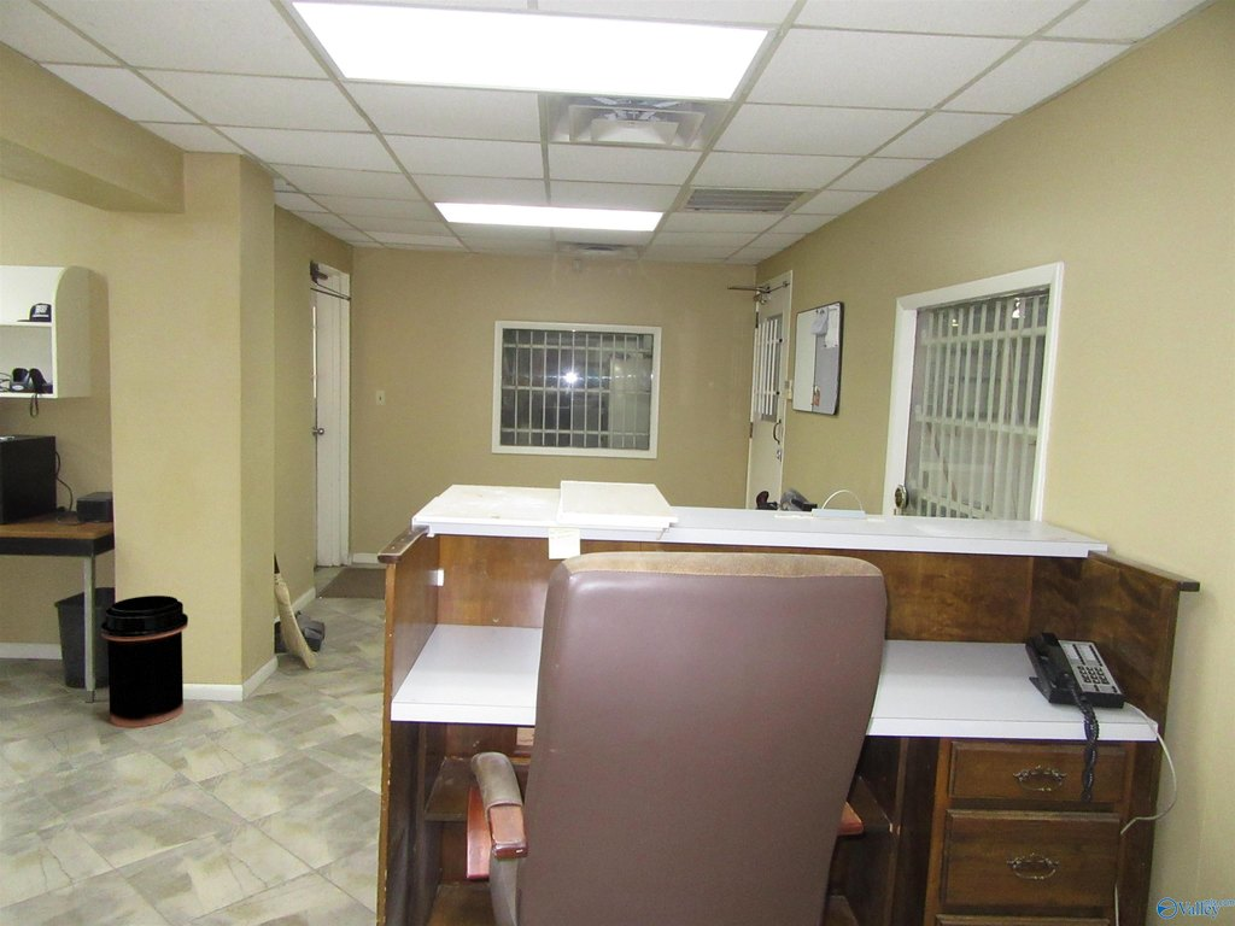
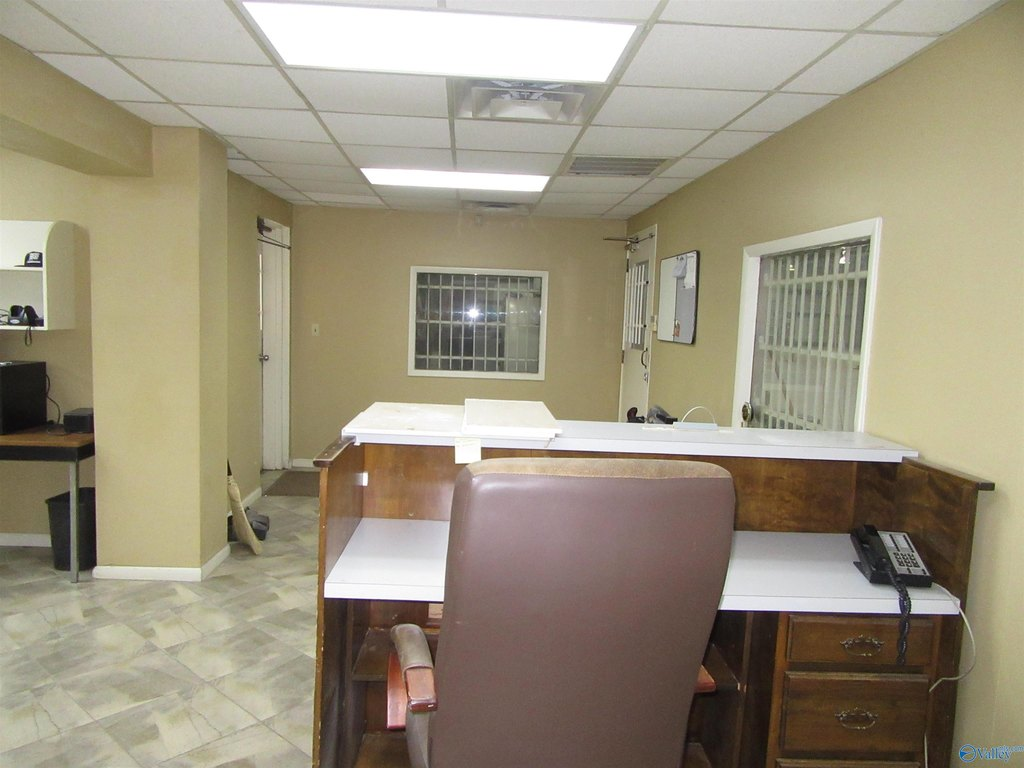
- trash can (146, 658)
